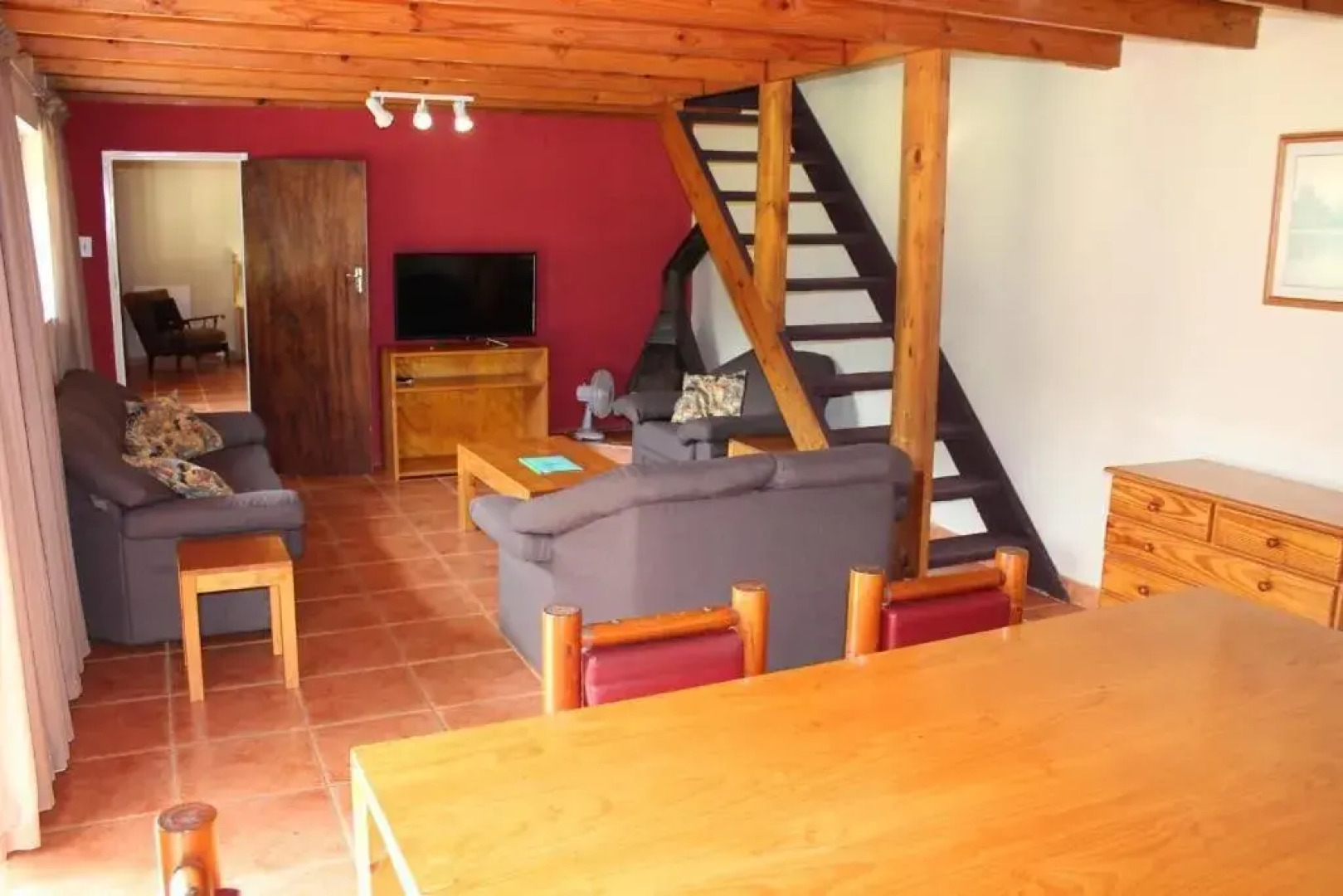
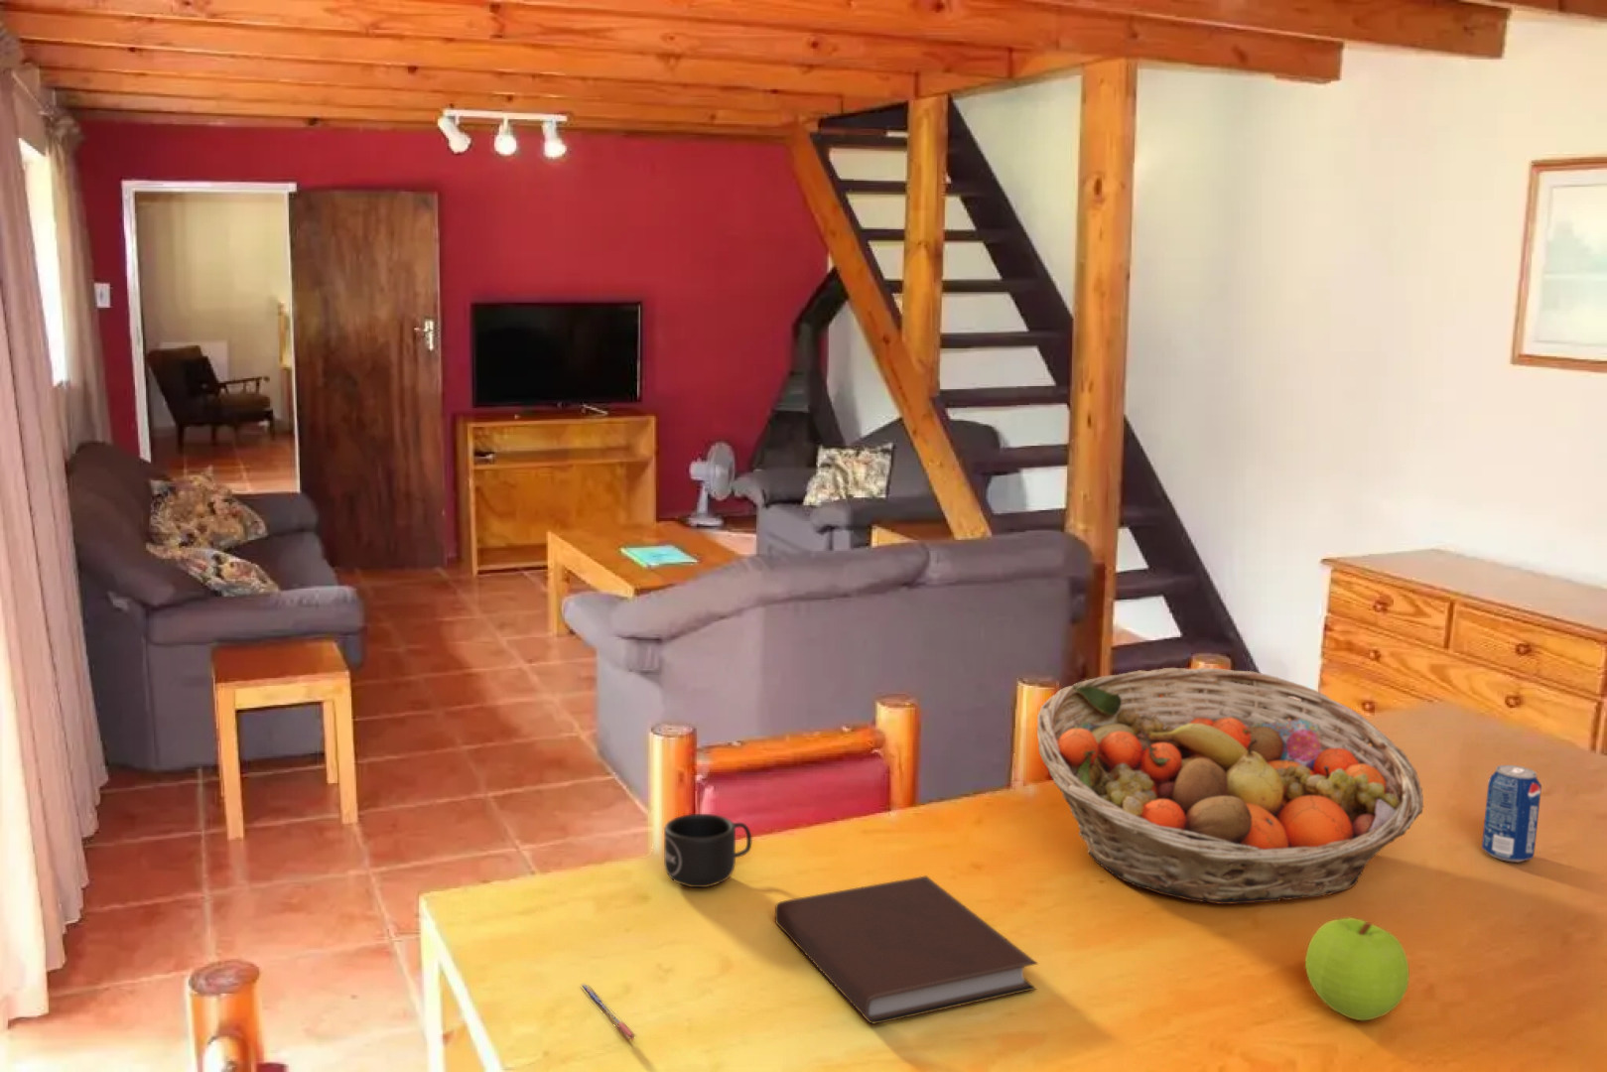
+ apple (1356, 968)
+ notebook (900, 943)
+ fruit basket (1221, 780)
+ mug (710, 849)
+ beverage can (1511, 812)
+ pen (607, 1009)
